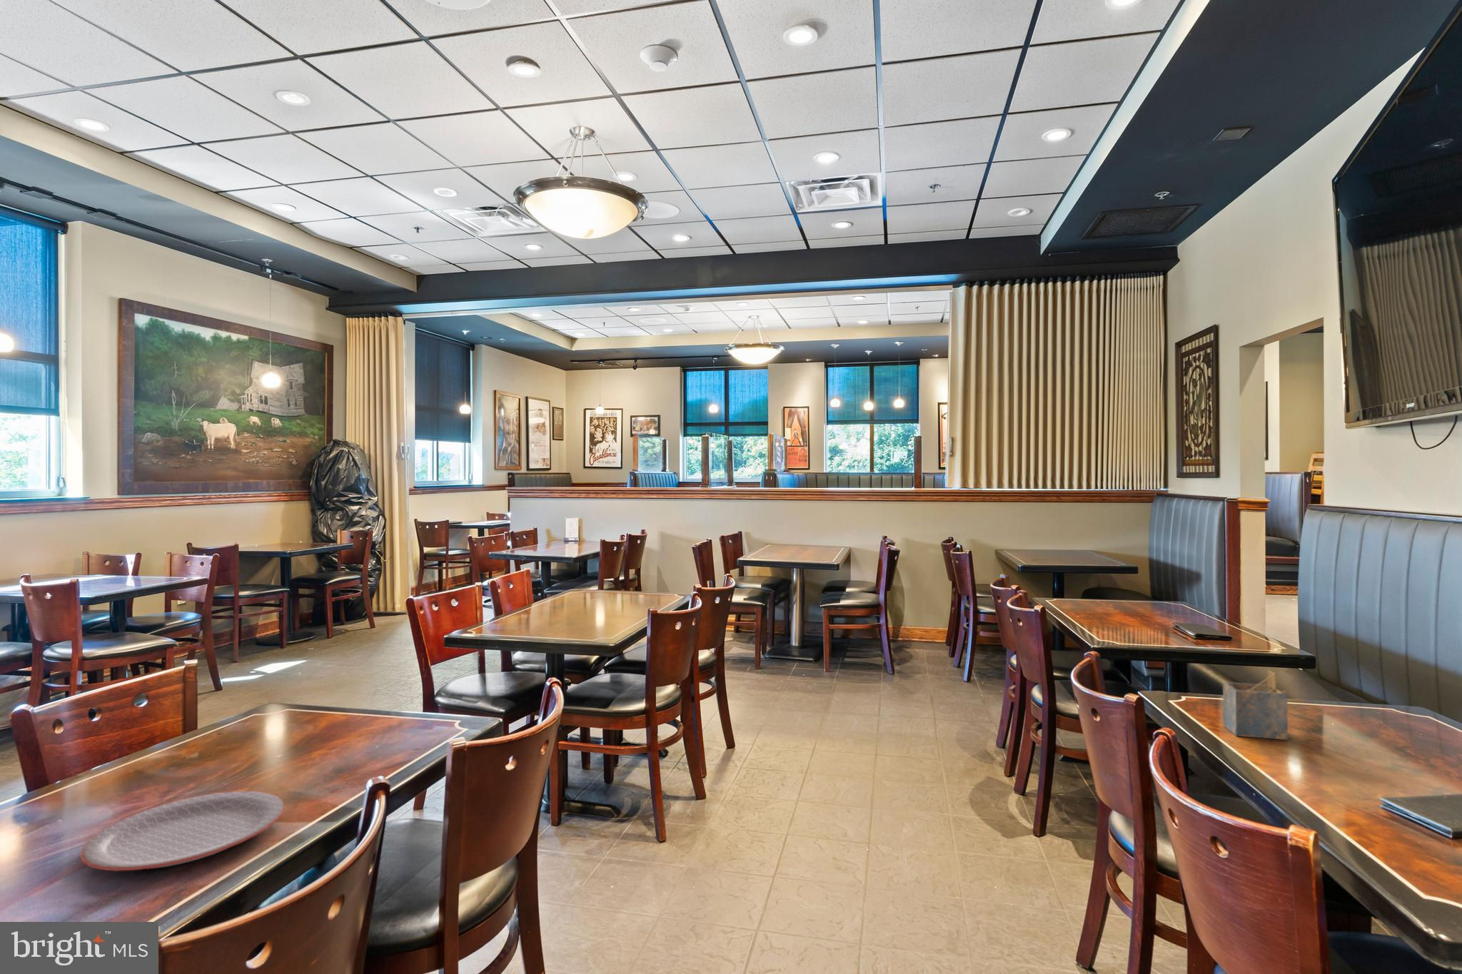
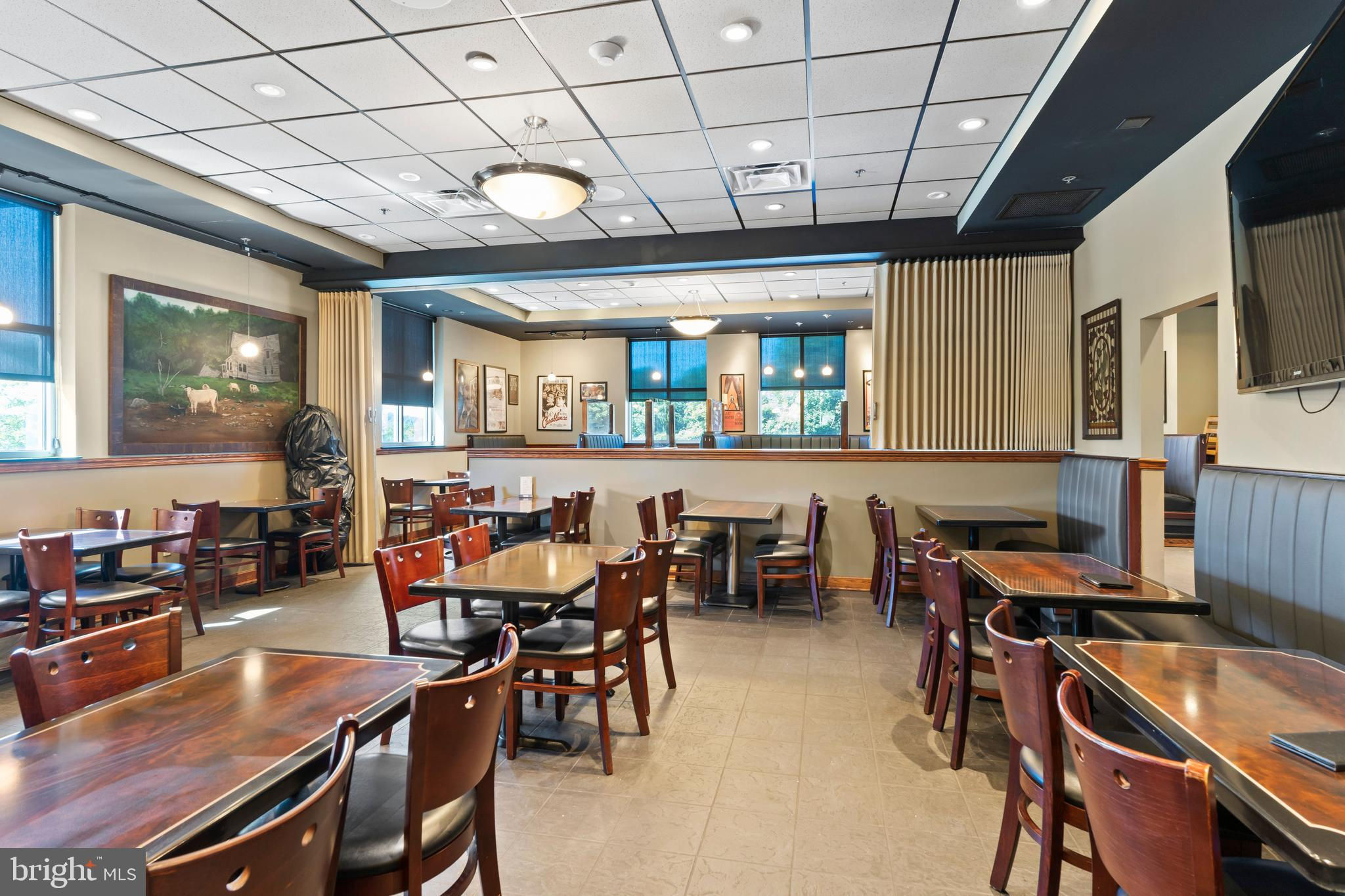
- napkin holder (1254, 701)
- plate (189, 832)
